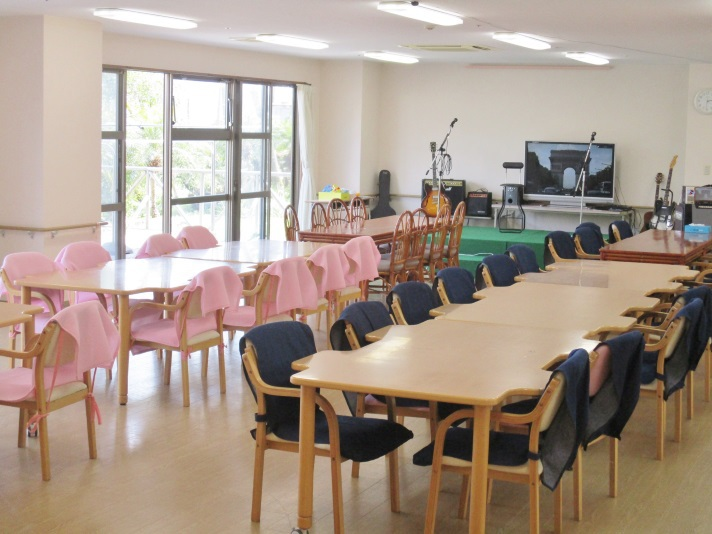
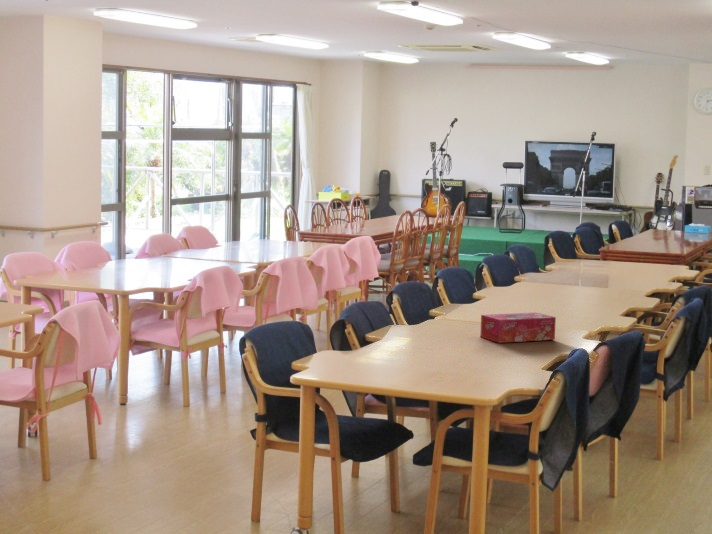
+ tissue box (517, 327)
